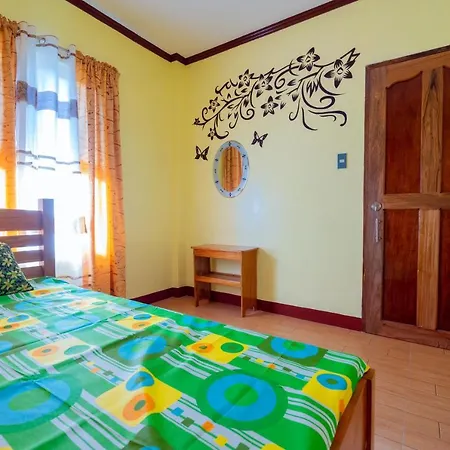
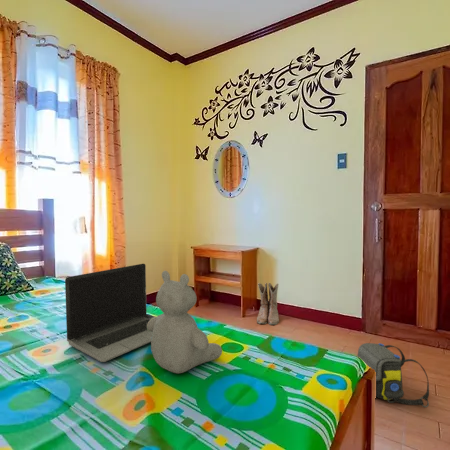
+ teddy bear (185, 316)
+ laptop computer (127, 305)
+ boots (268, 302)
+ shoulder bag (387, 370)
